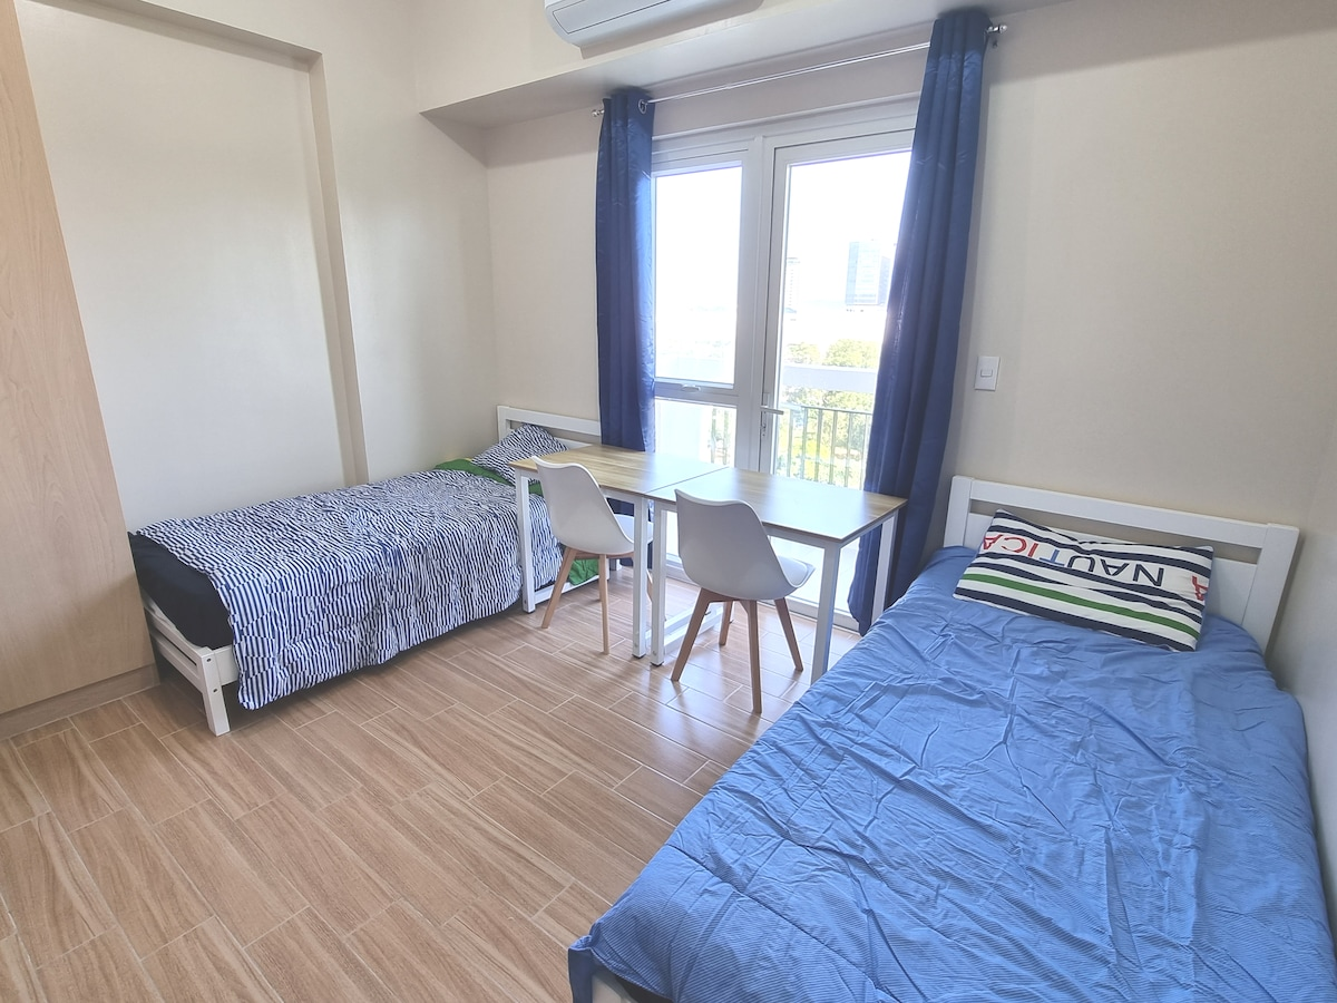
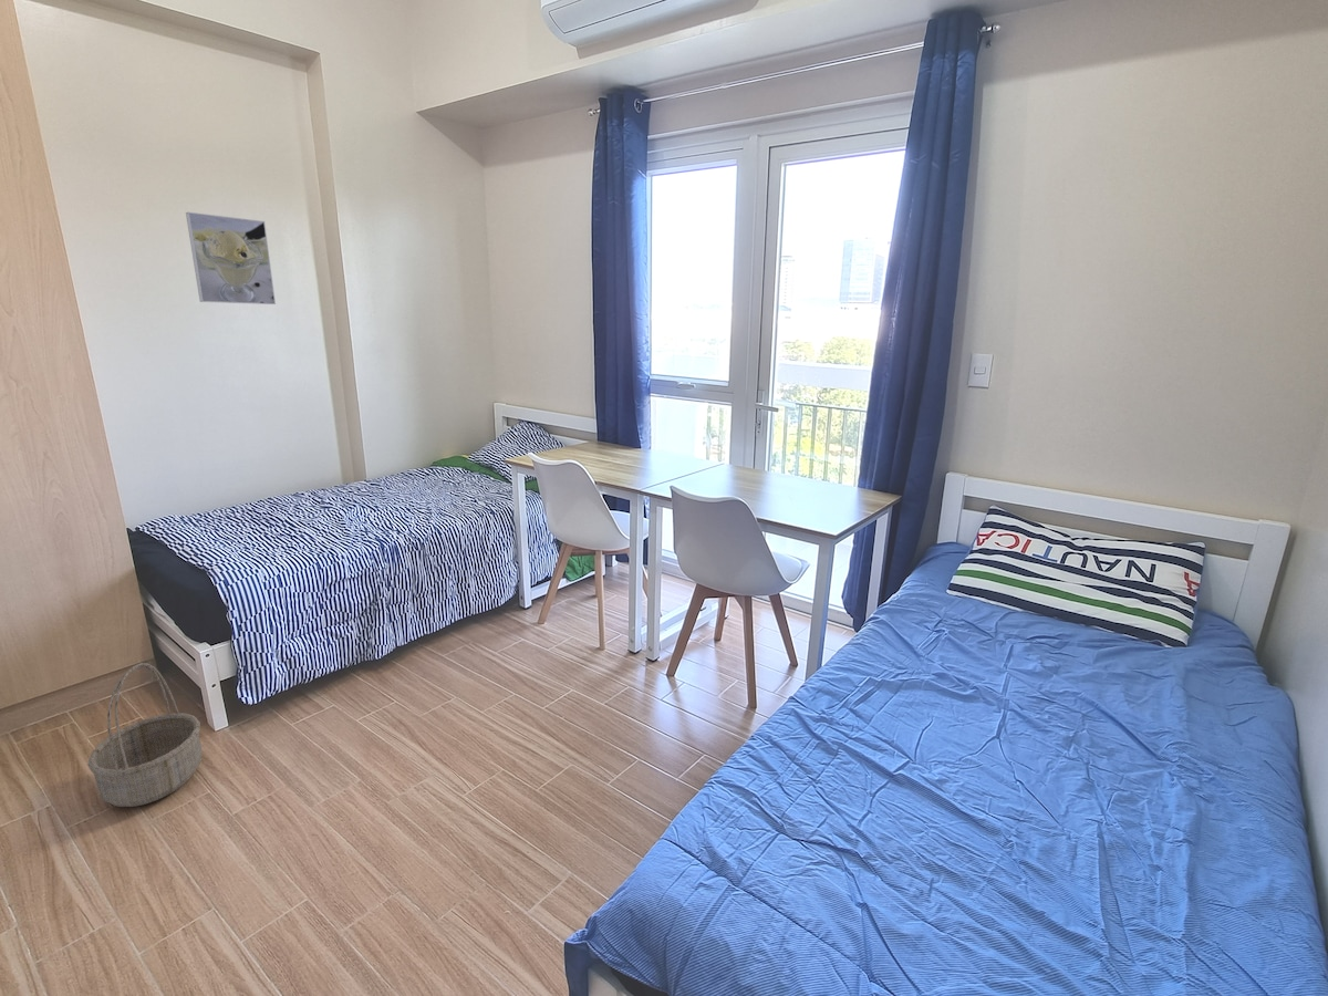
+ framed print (232, 260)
+ basket (143, 726)
